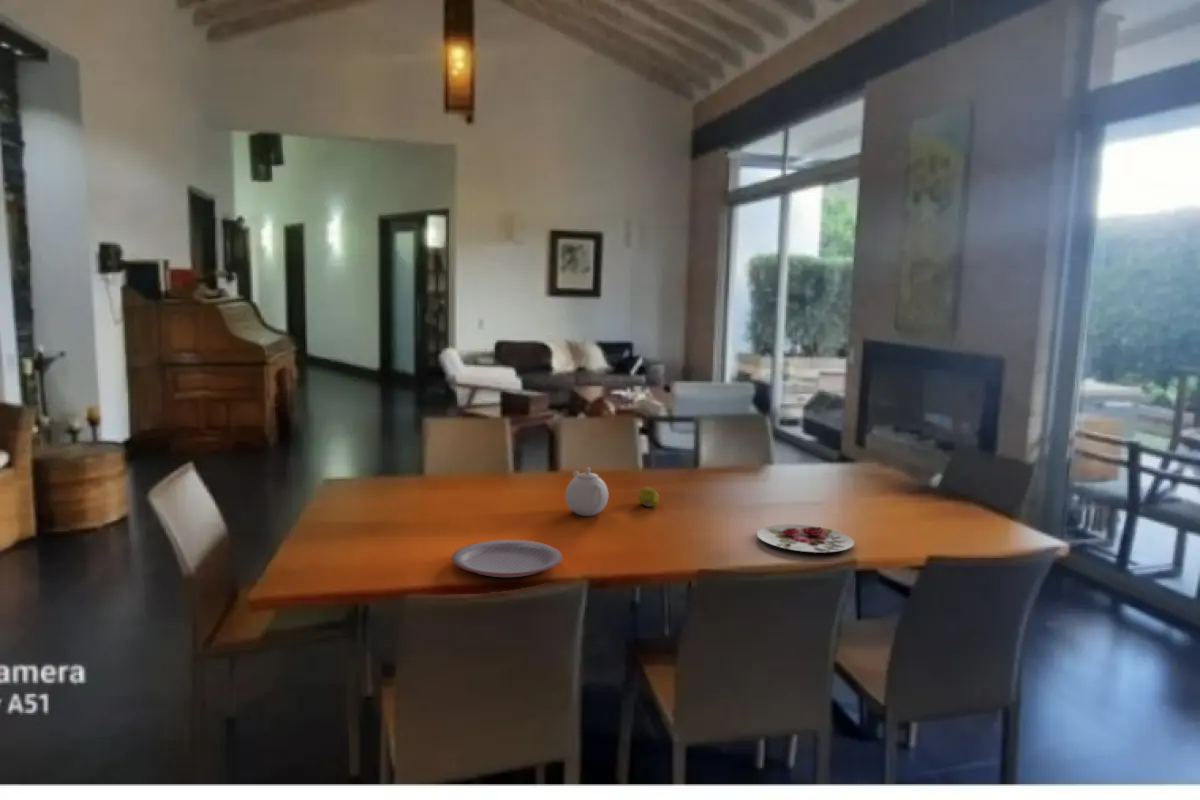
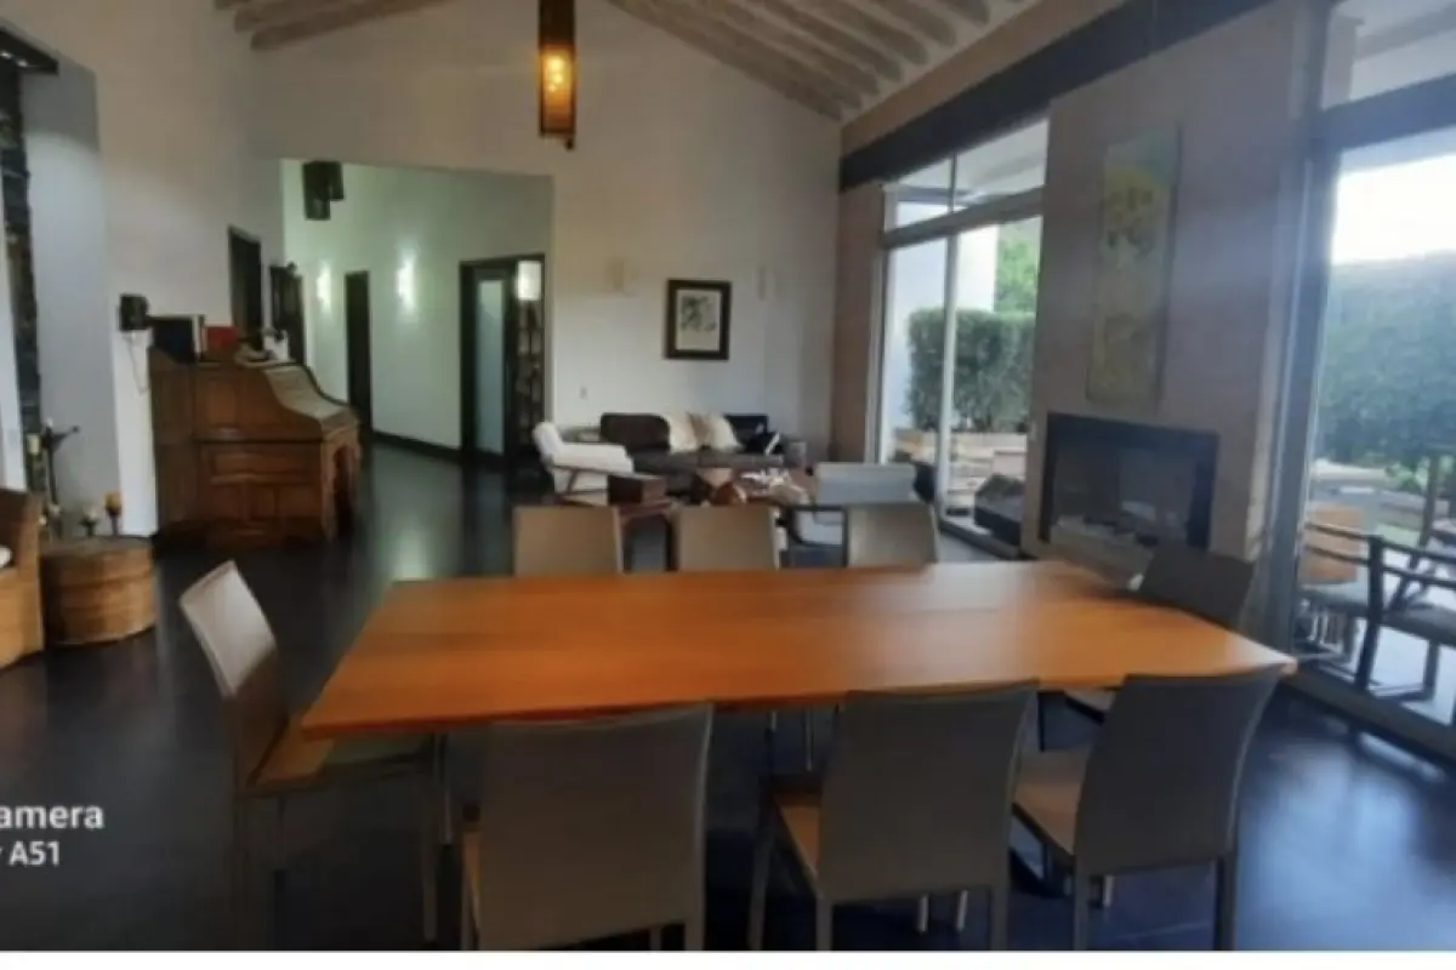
- fruit (648, 497)
- plate (507, 559)
- plate (804, 537)
- teapot (587, 490)
